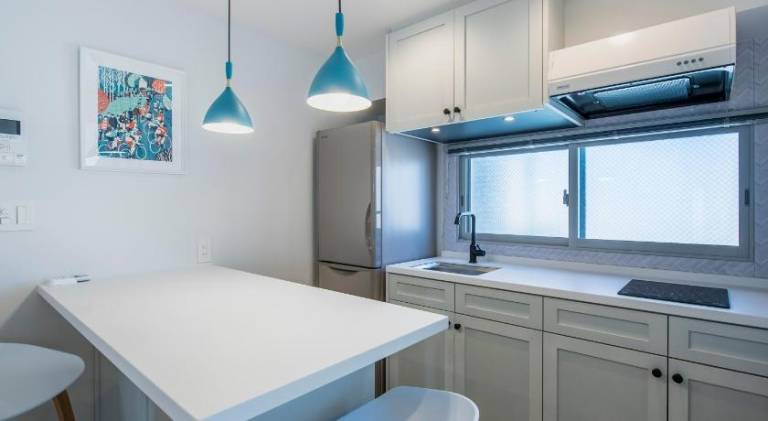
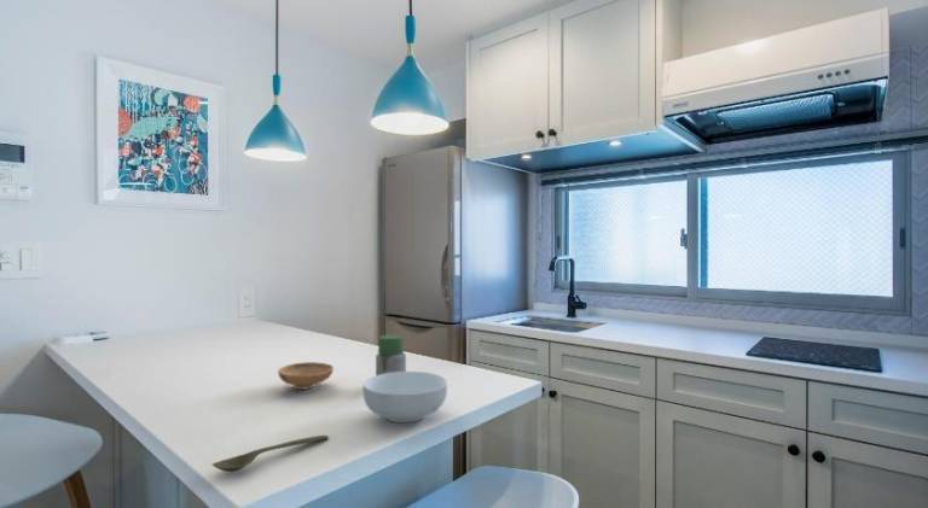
+ cereal bowl (405, 398)
+ jar (390, 361)
+ spoon (276, 448)
+ bowl (306, 376)
